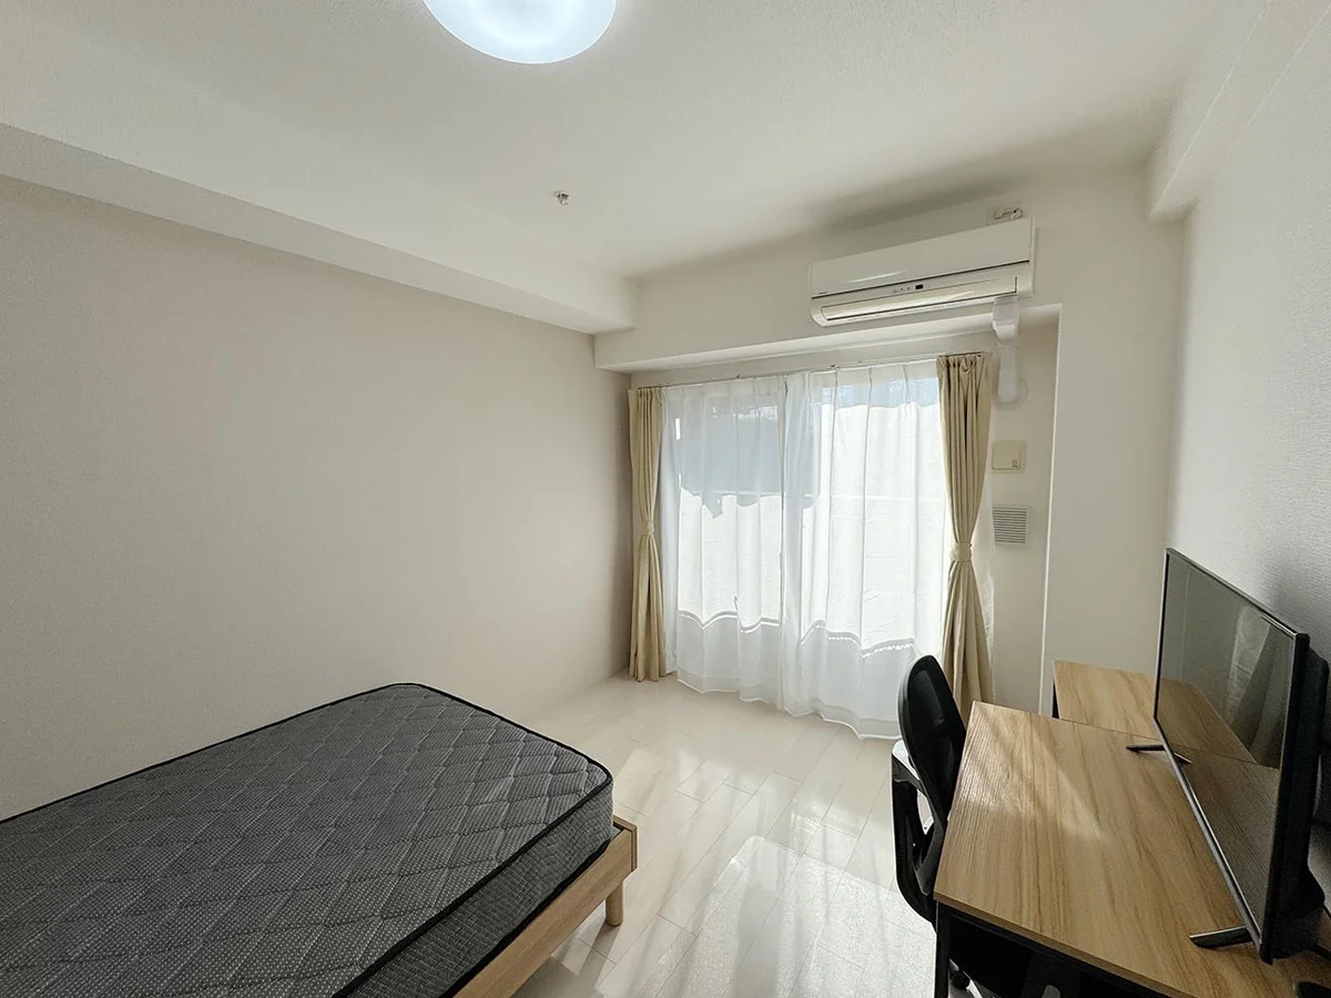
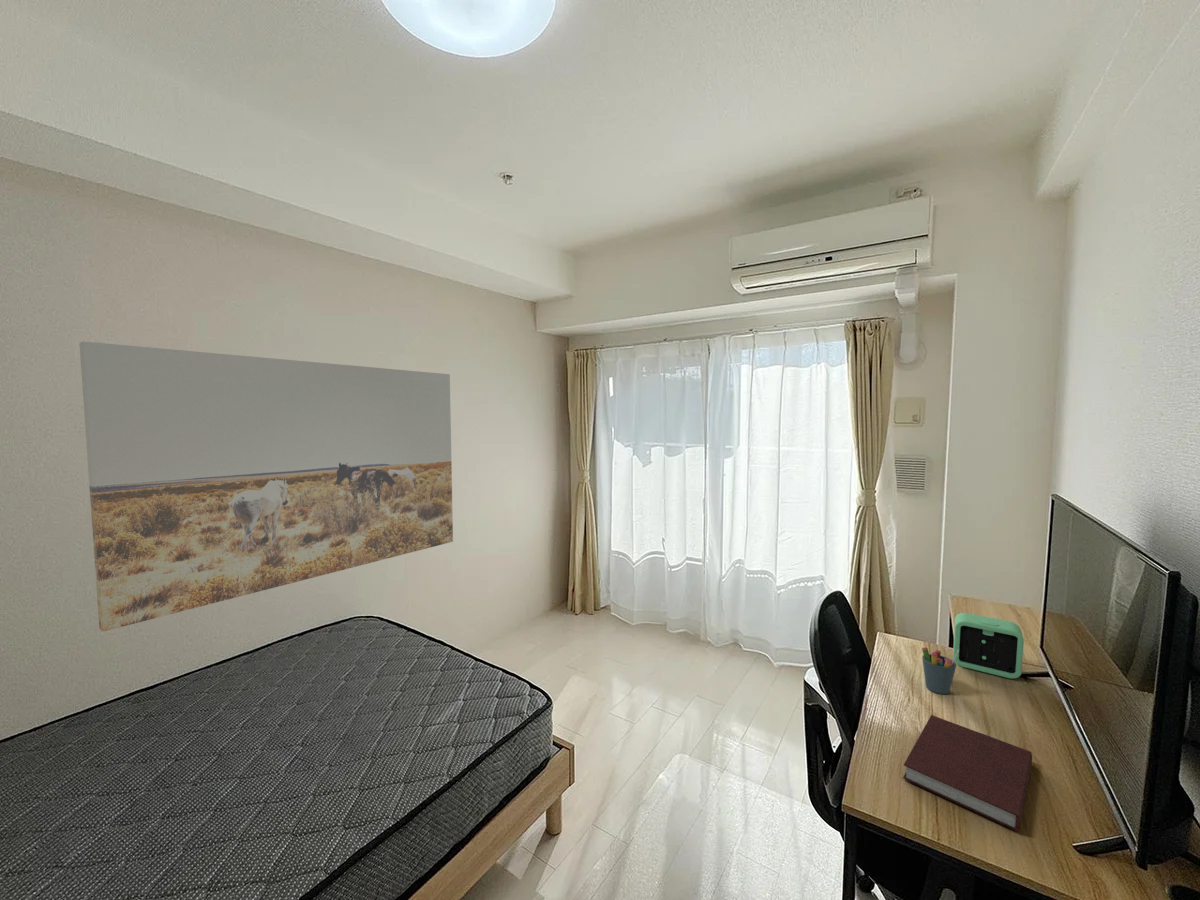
+ pen holder (938, 667)
+ wall art (318, 469)
+ alarm clock (986, 644)
+ notebook (968, 765)
